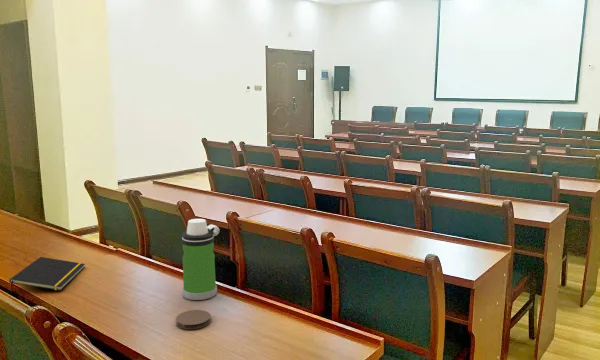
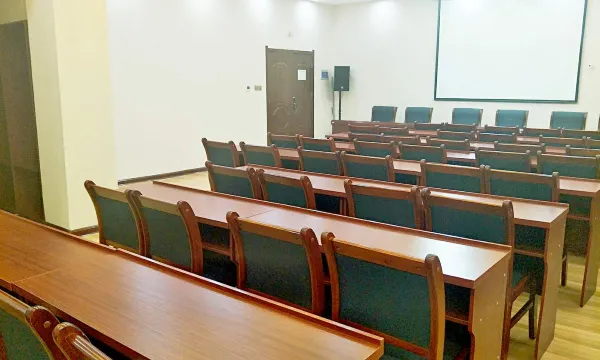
- water bottle (199, 257)
- coaster (193, 319)
- notepad (49, 272)
